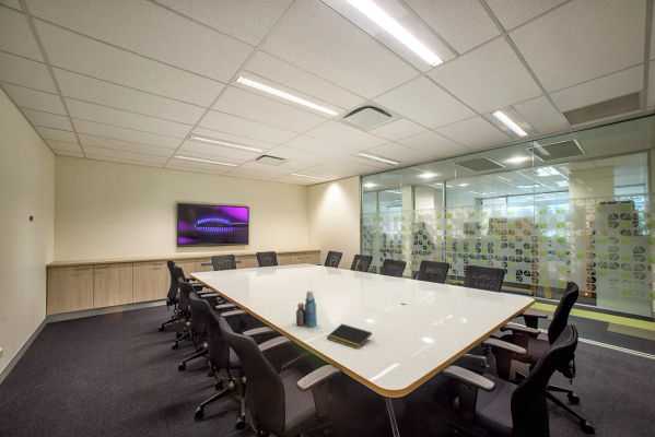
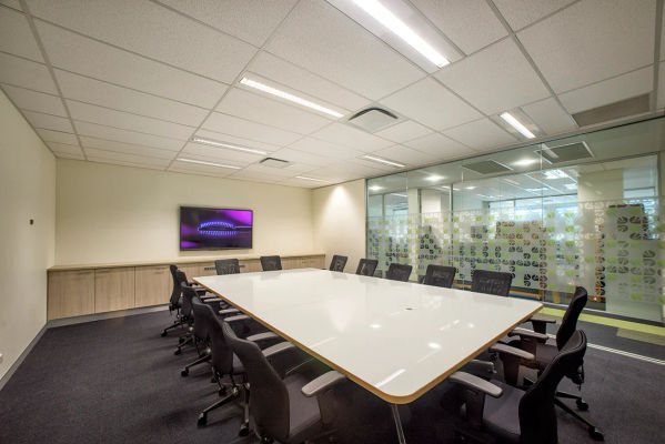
- bottle (306, 307)
- notepad (349, 335)
